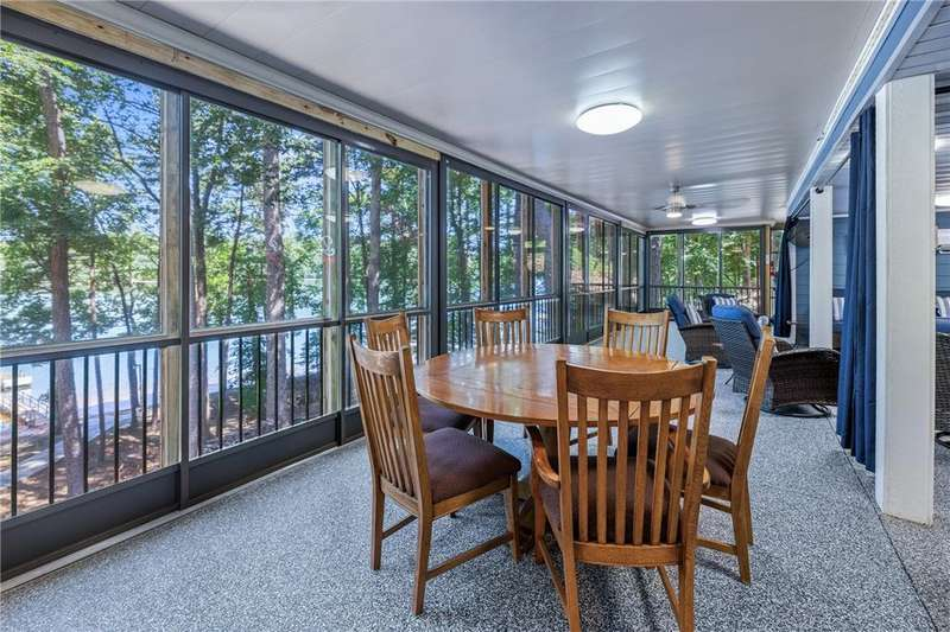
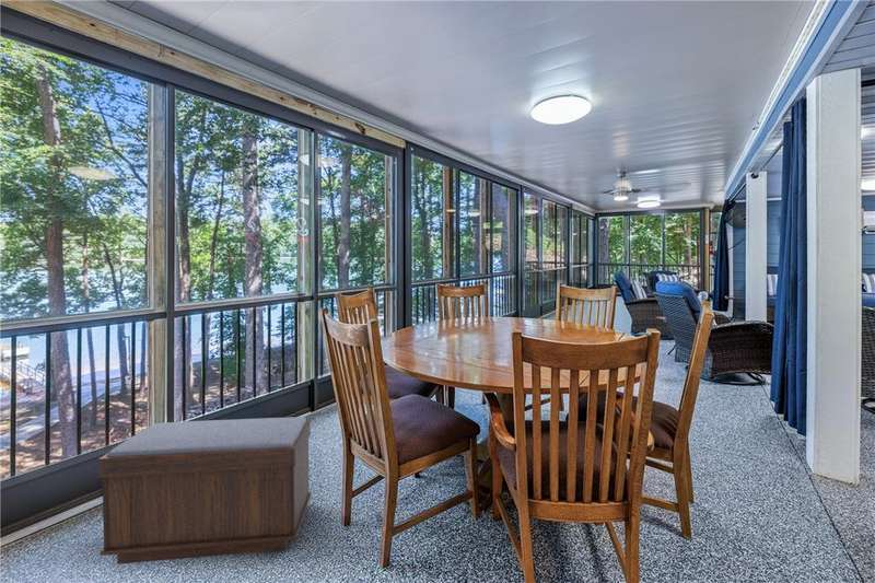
+ bench (218, 481)
